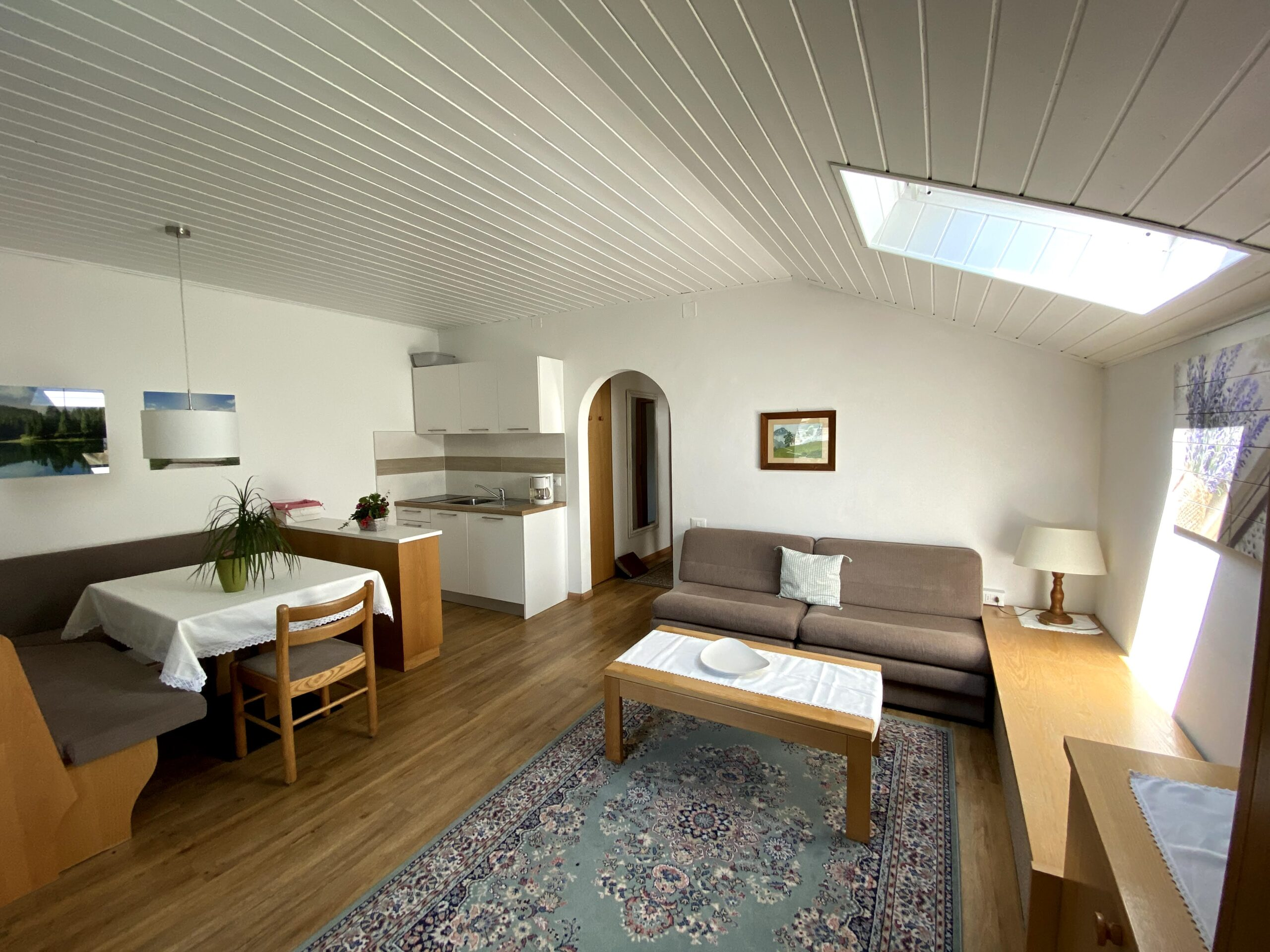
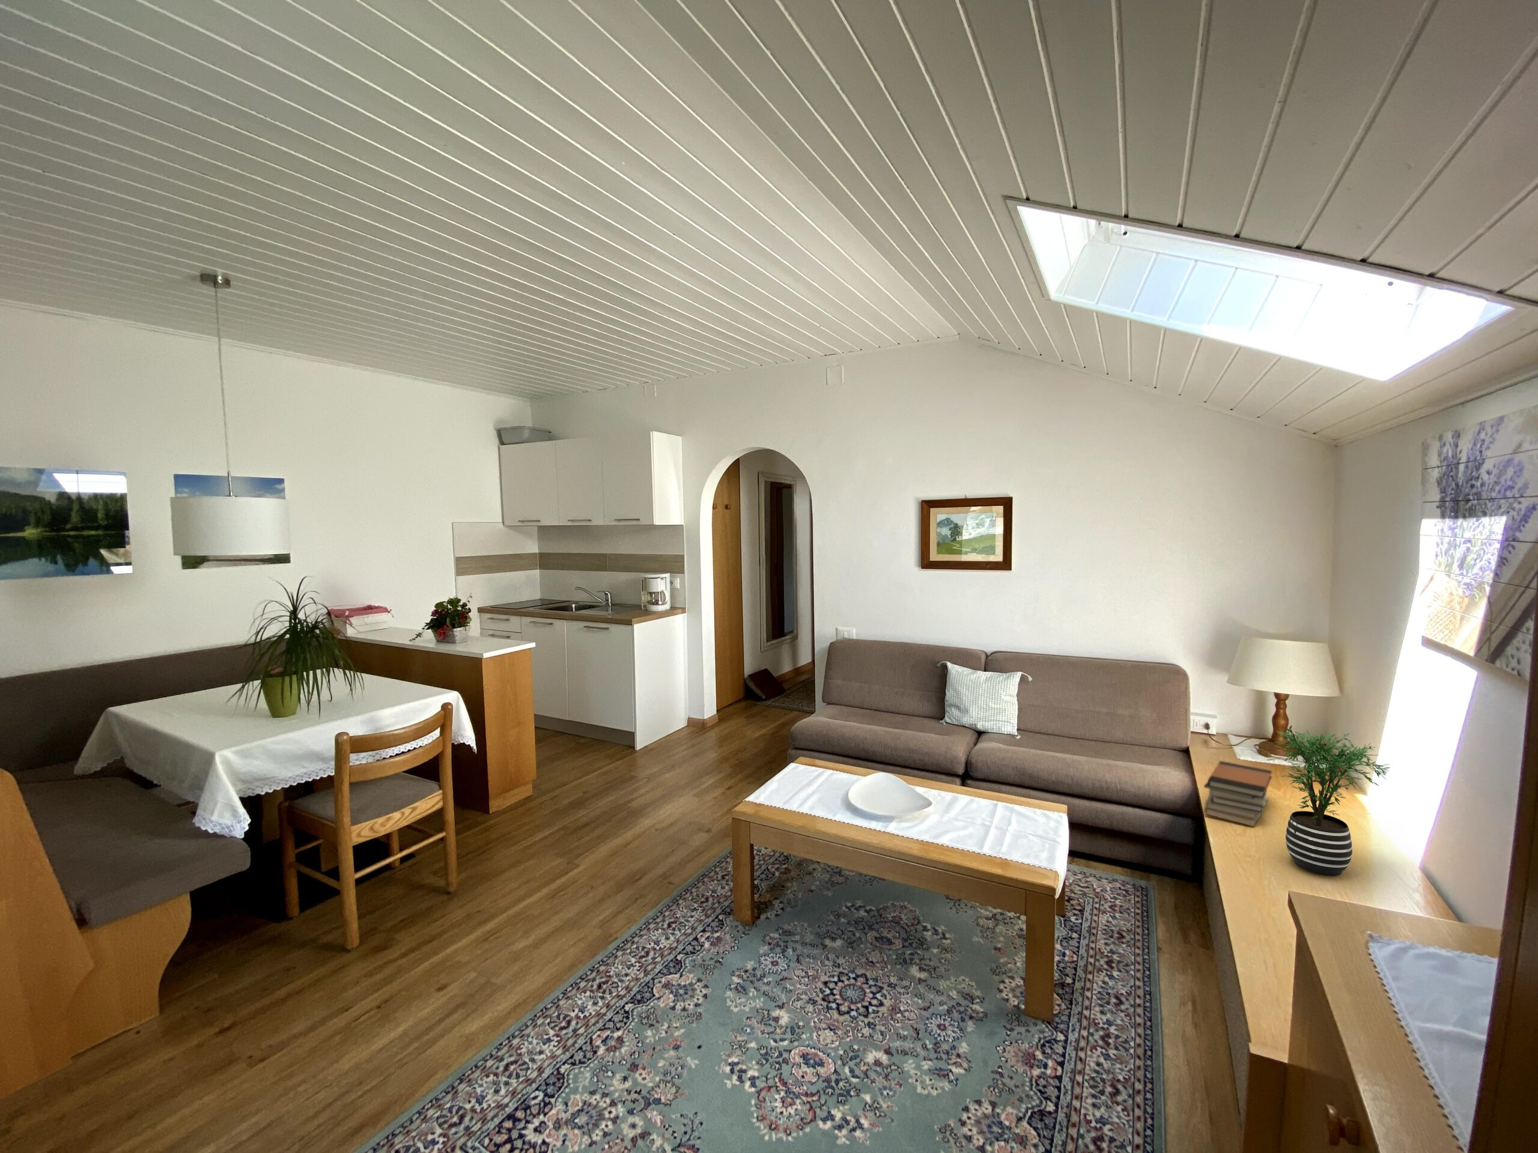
+ book stack (1238, 792)
+ potted plant (1322, 798)
